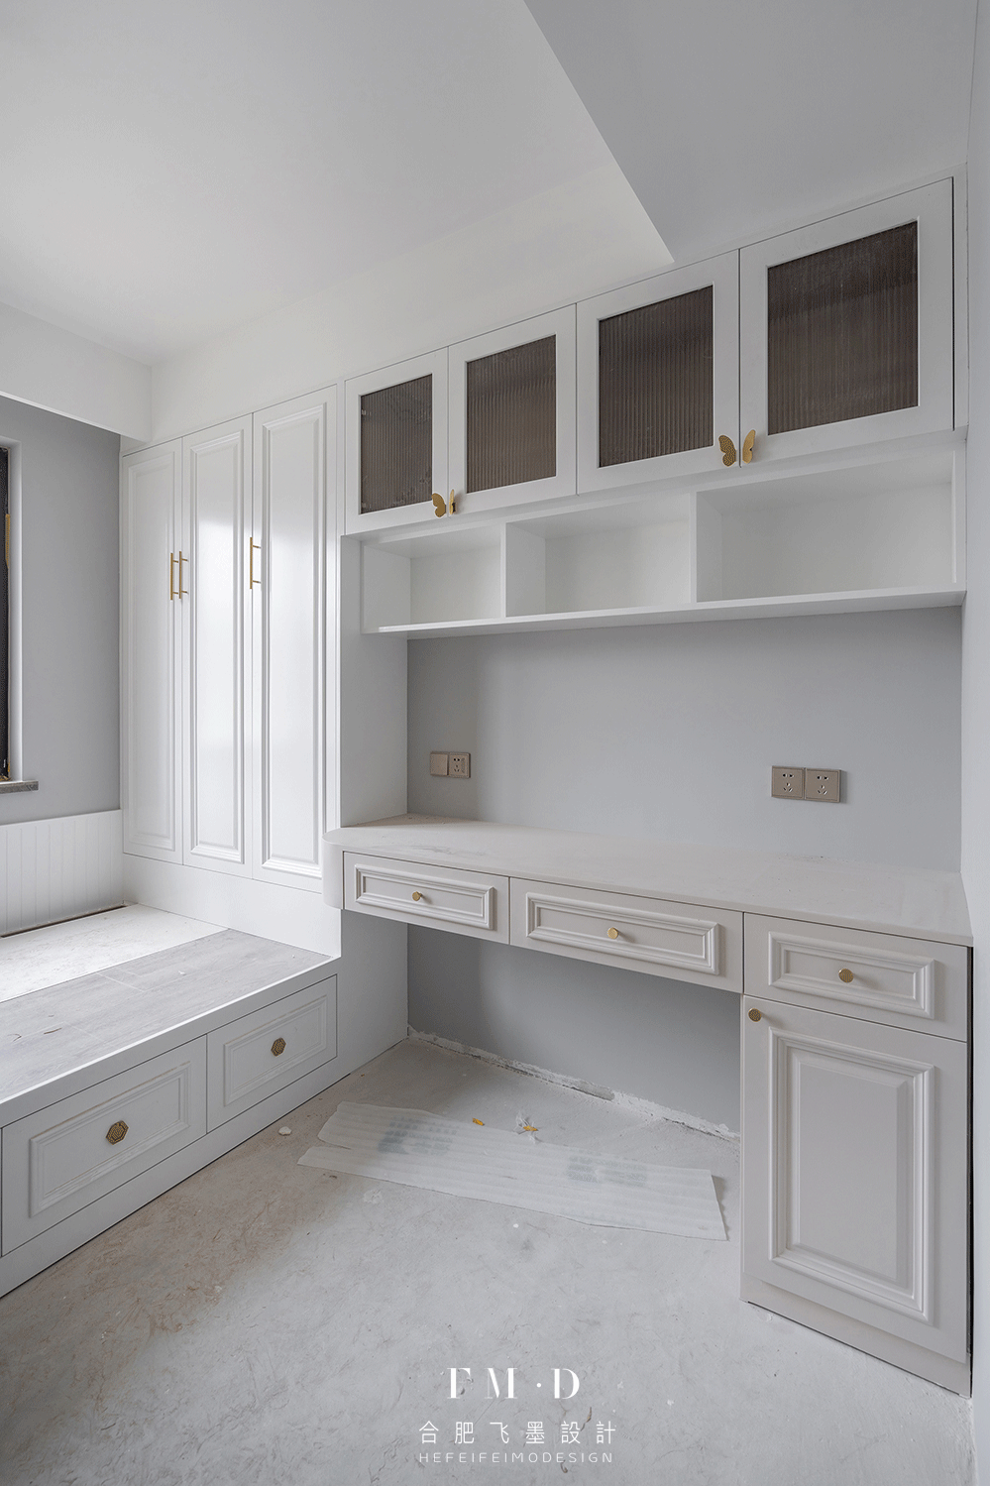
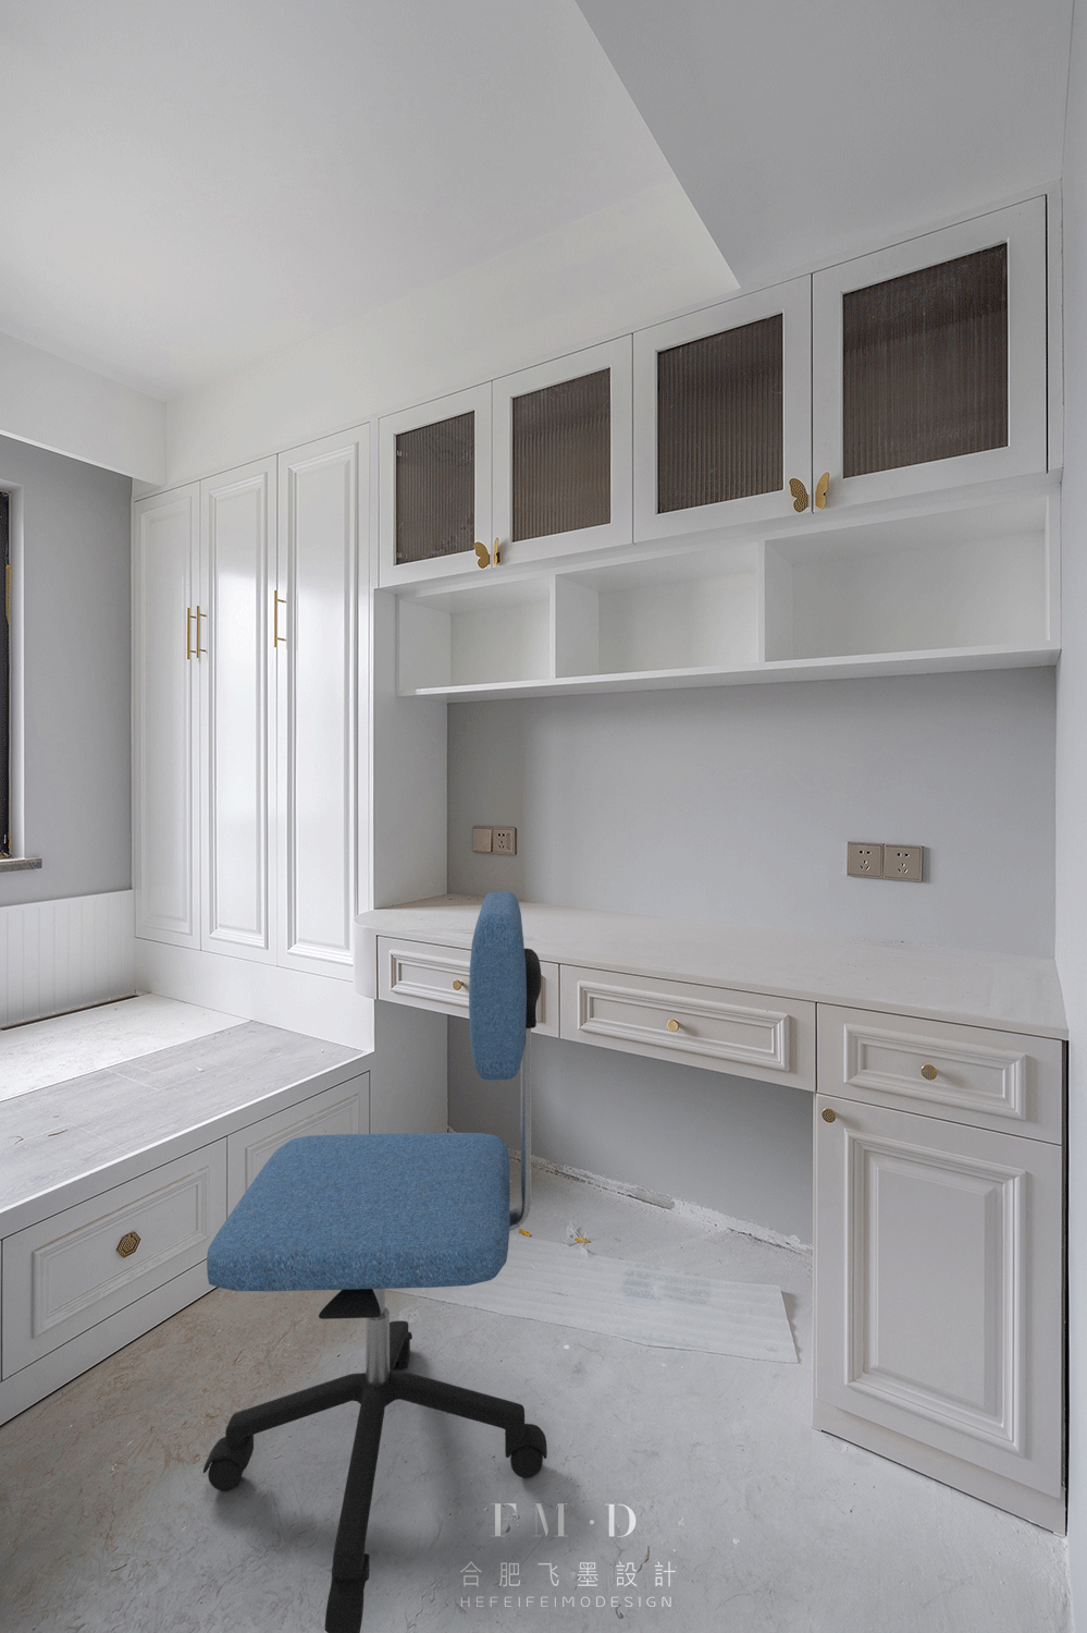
+ office chair (379, 1189)
